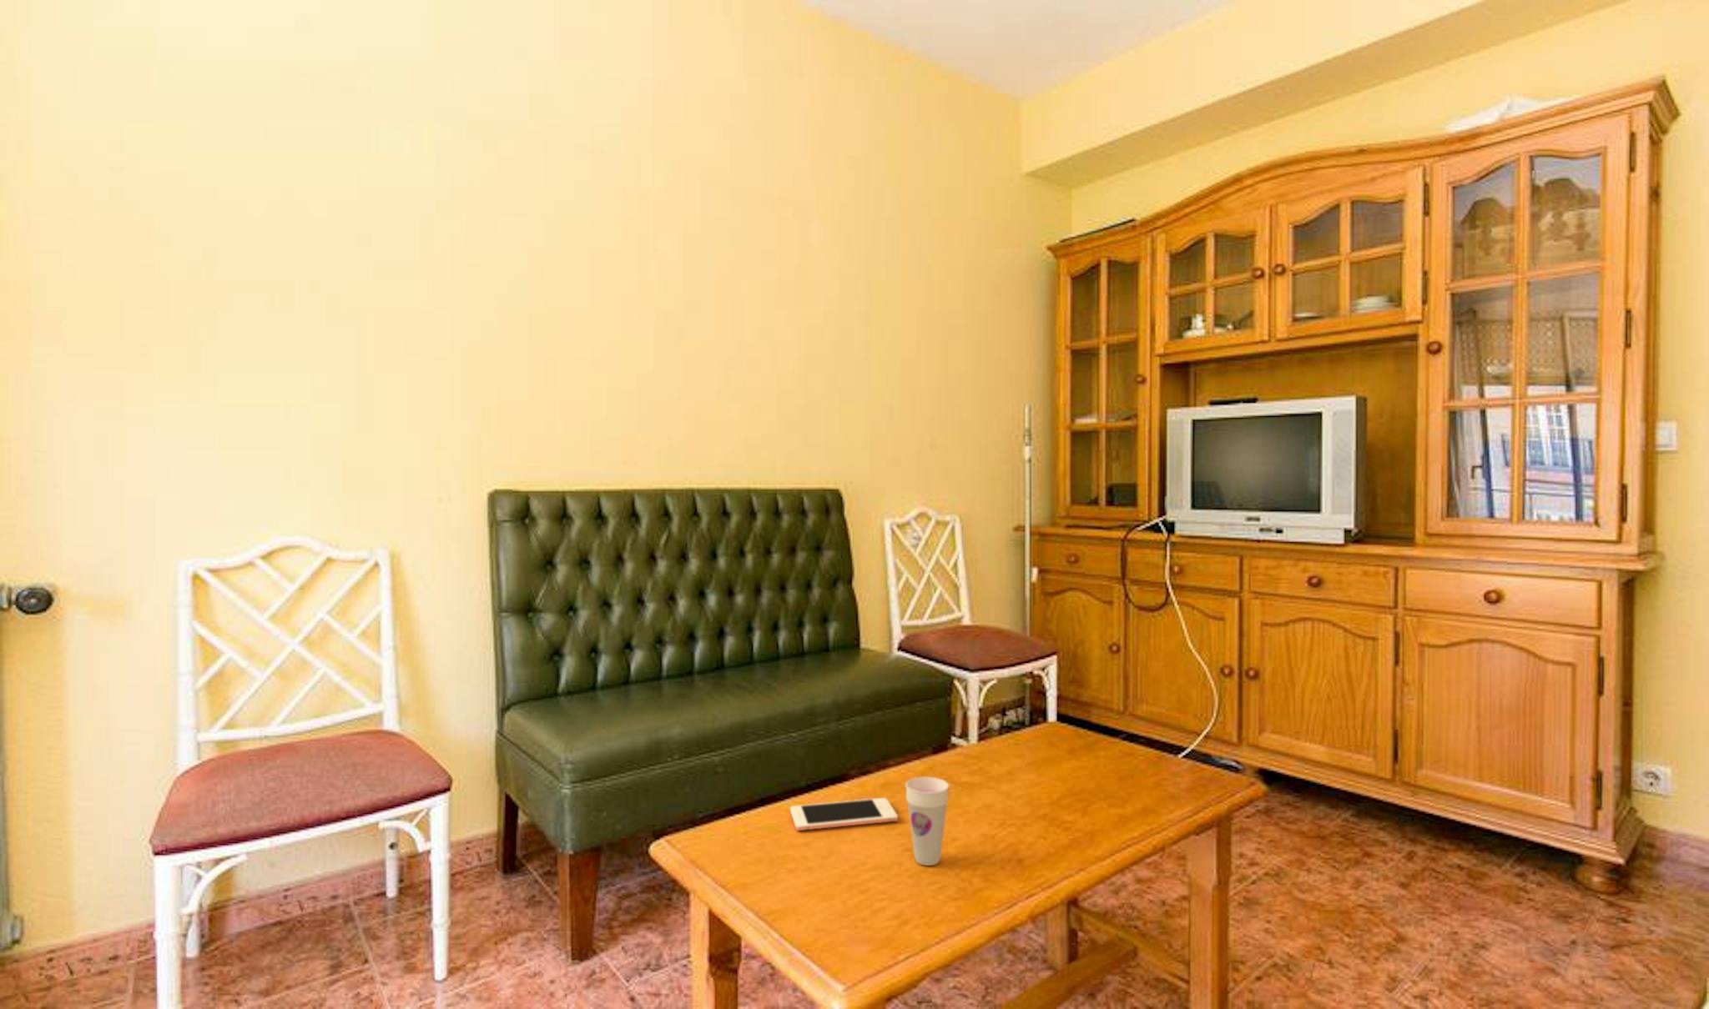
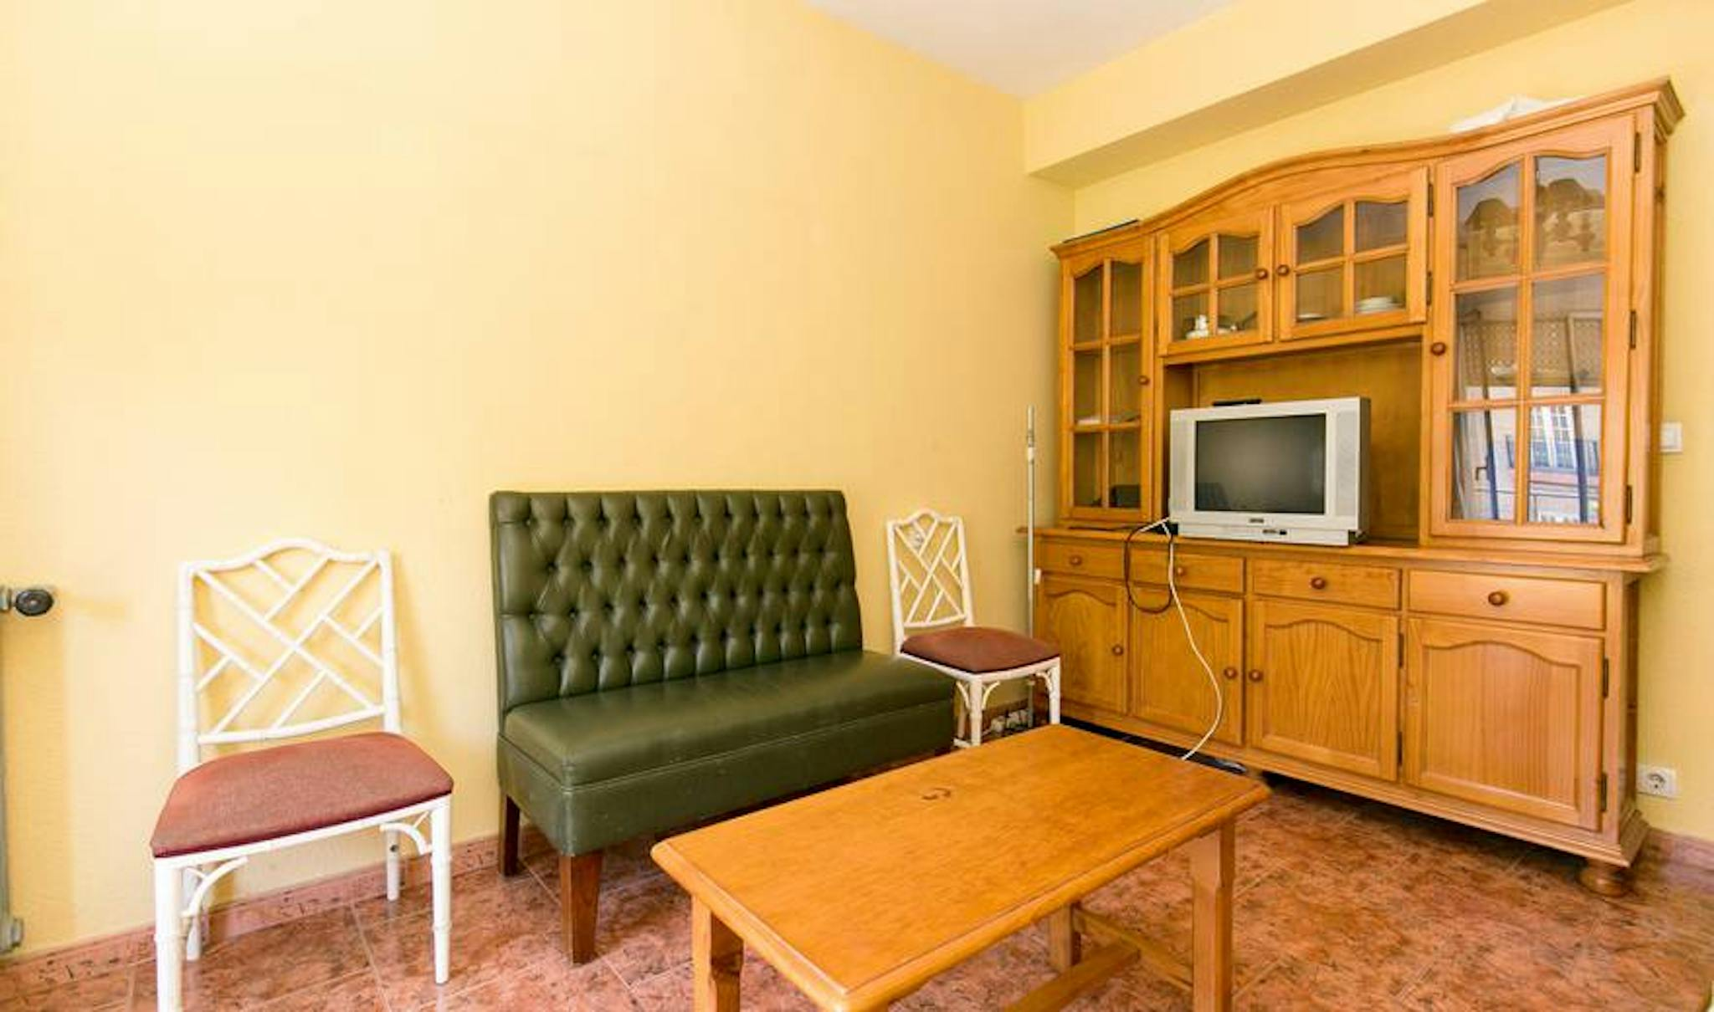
- cup (927, 822)
- cell phone (842, 813)
